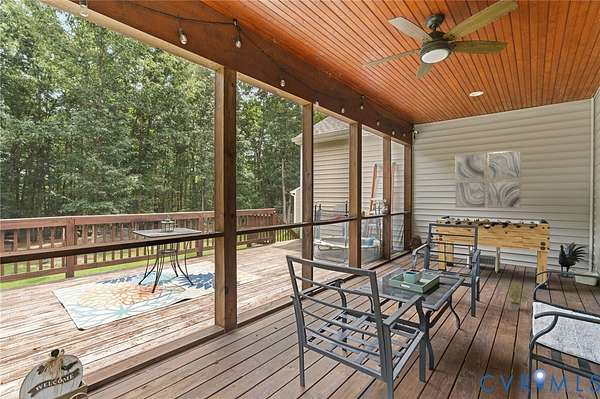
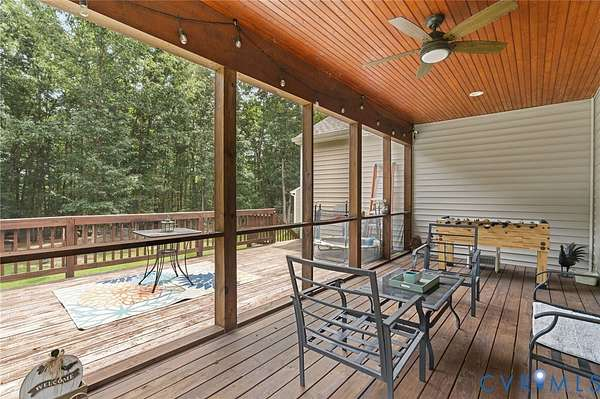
- wall art (485, 179)
- potted plant (517, 295)
